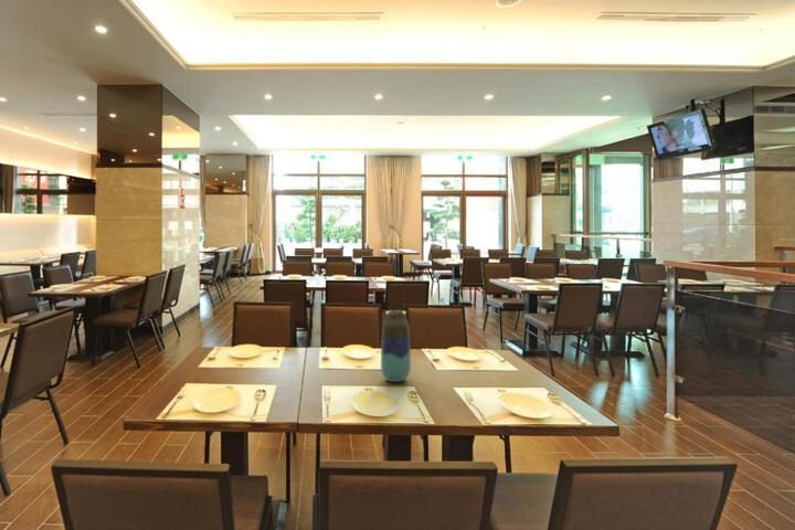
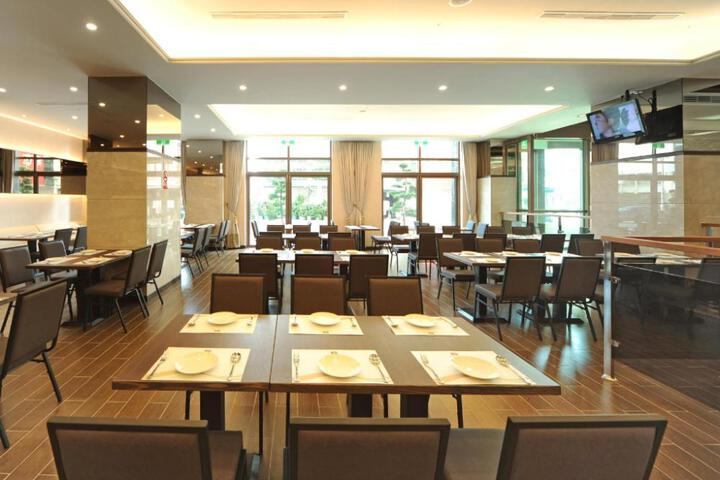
- vase (395, 346)
